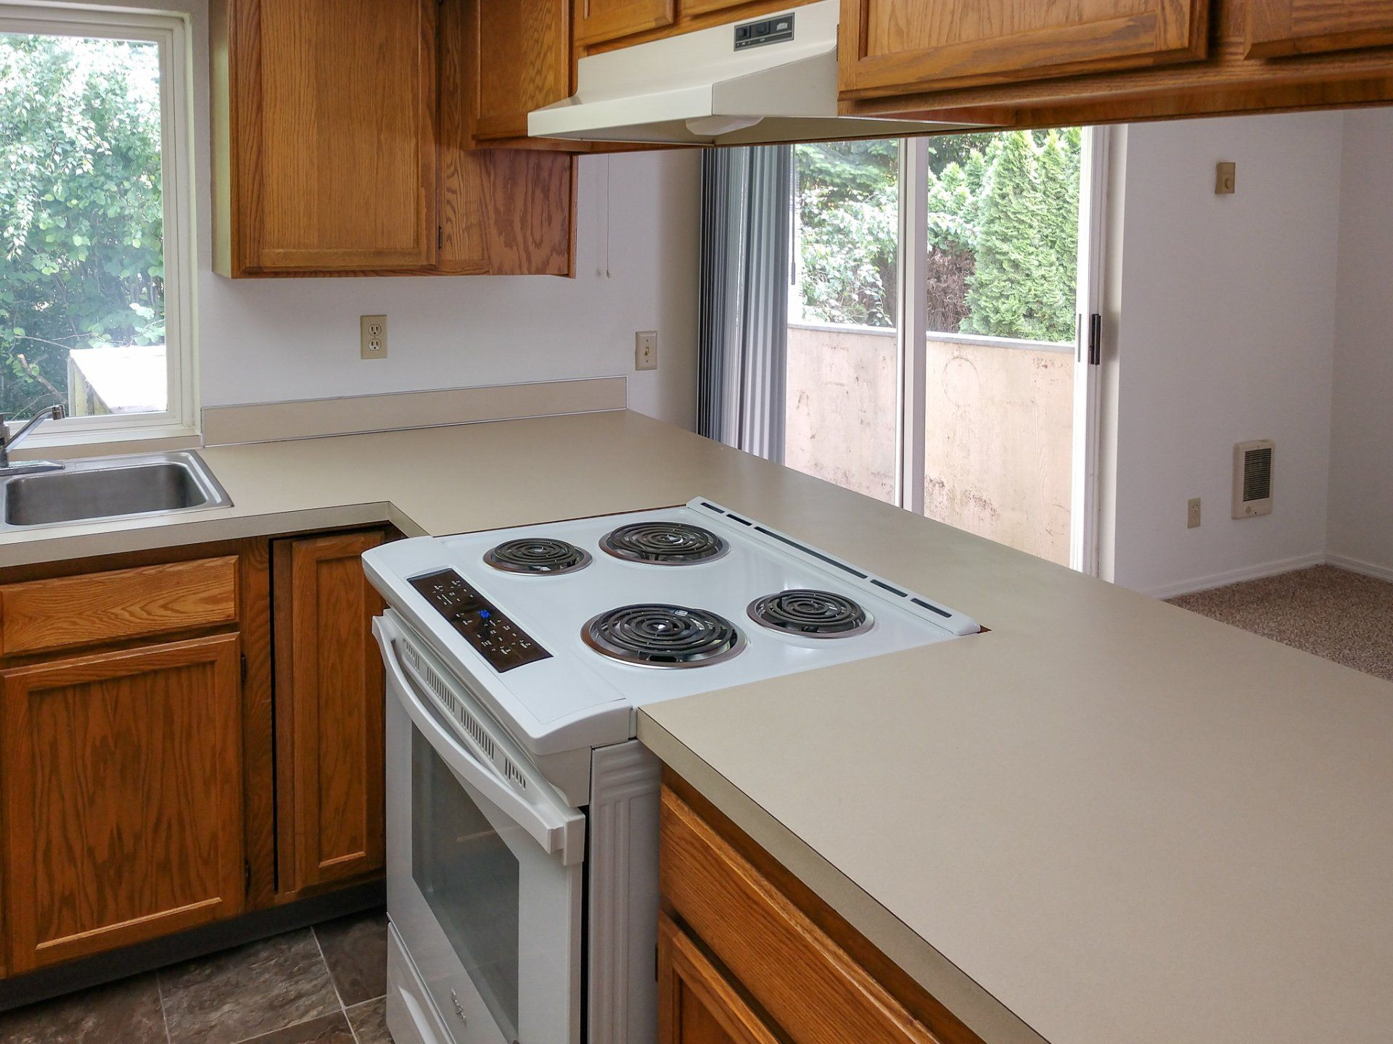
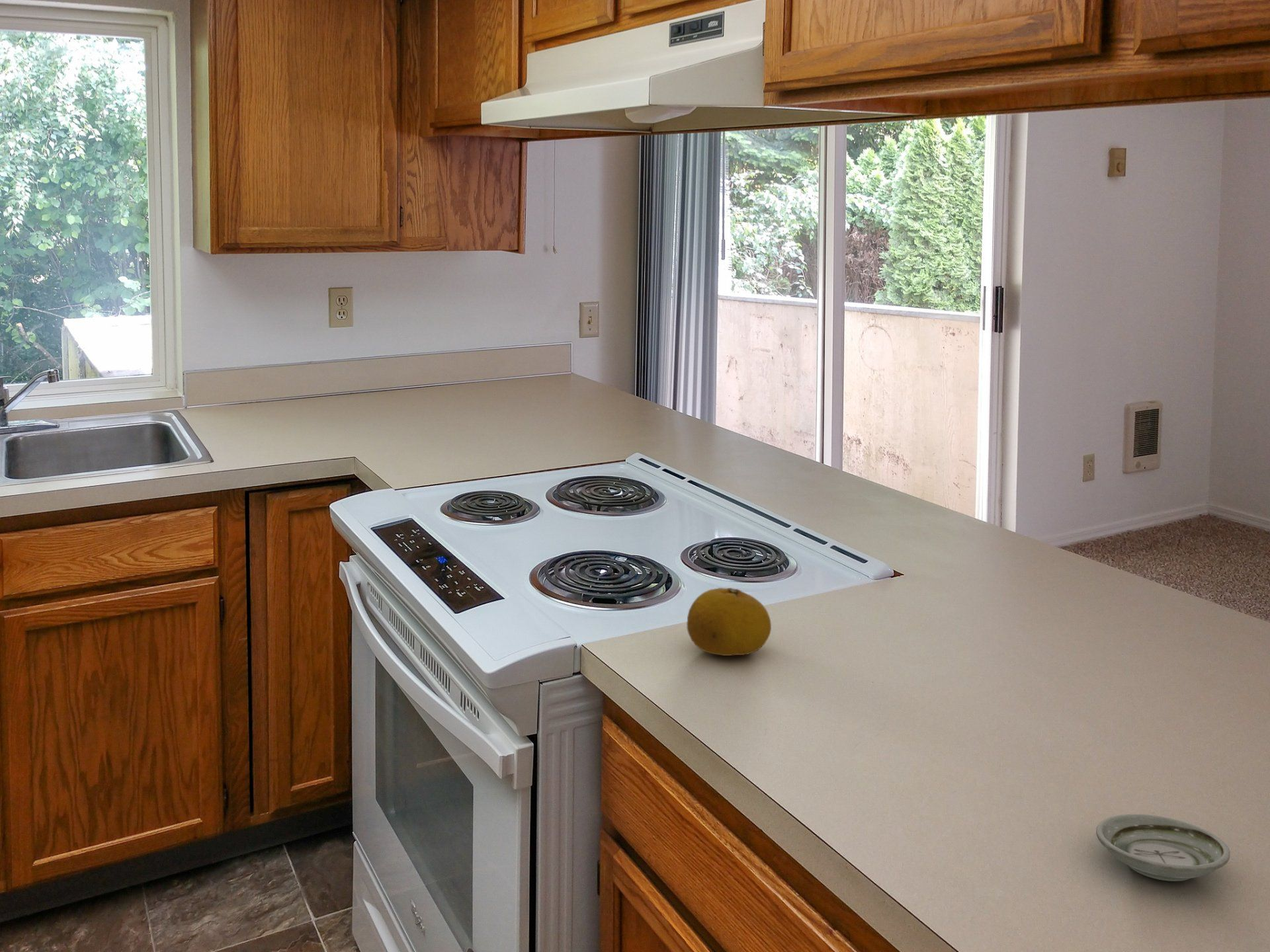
+ saucer (1161, 852)
+ fruit (728, 619)
